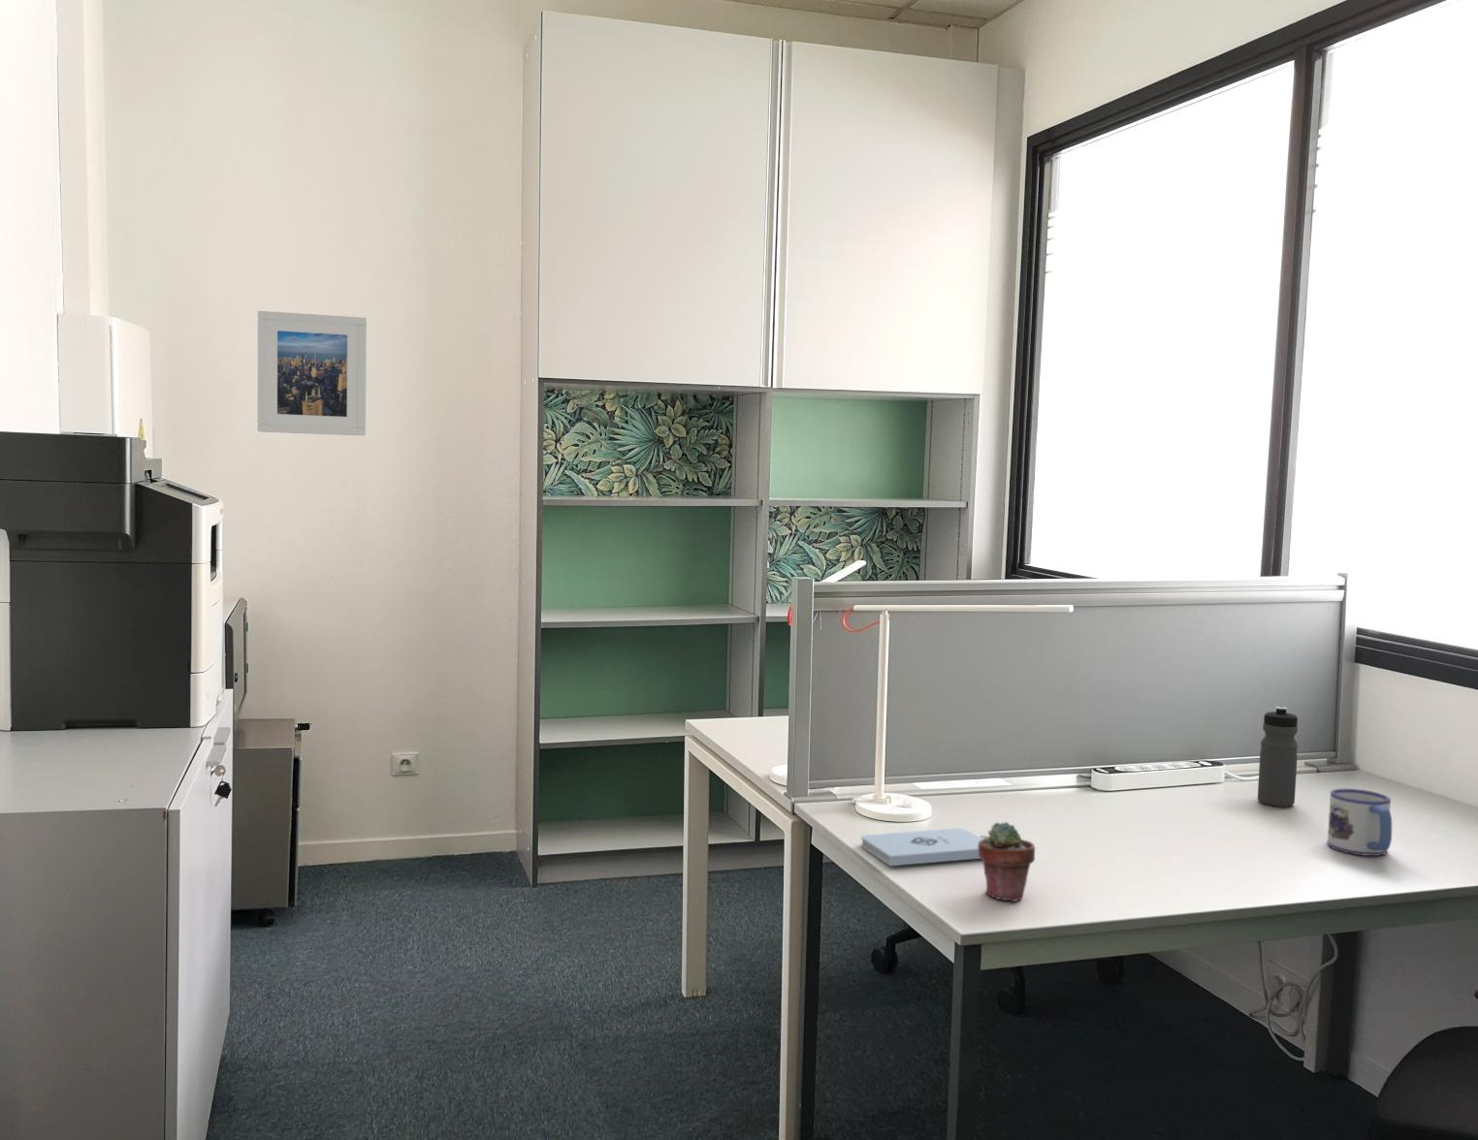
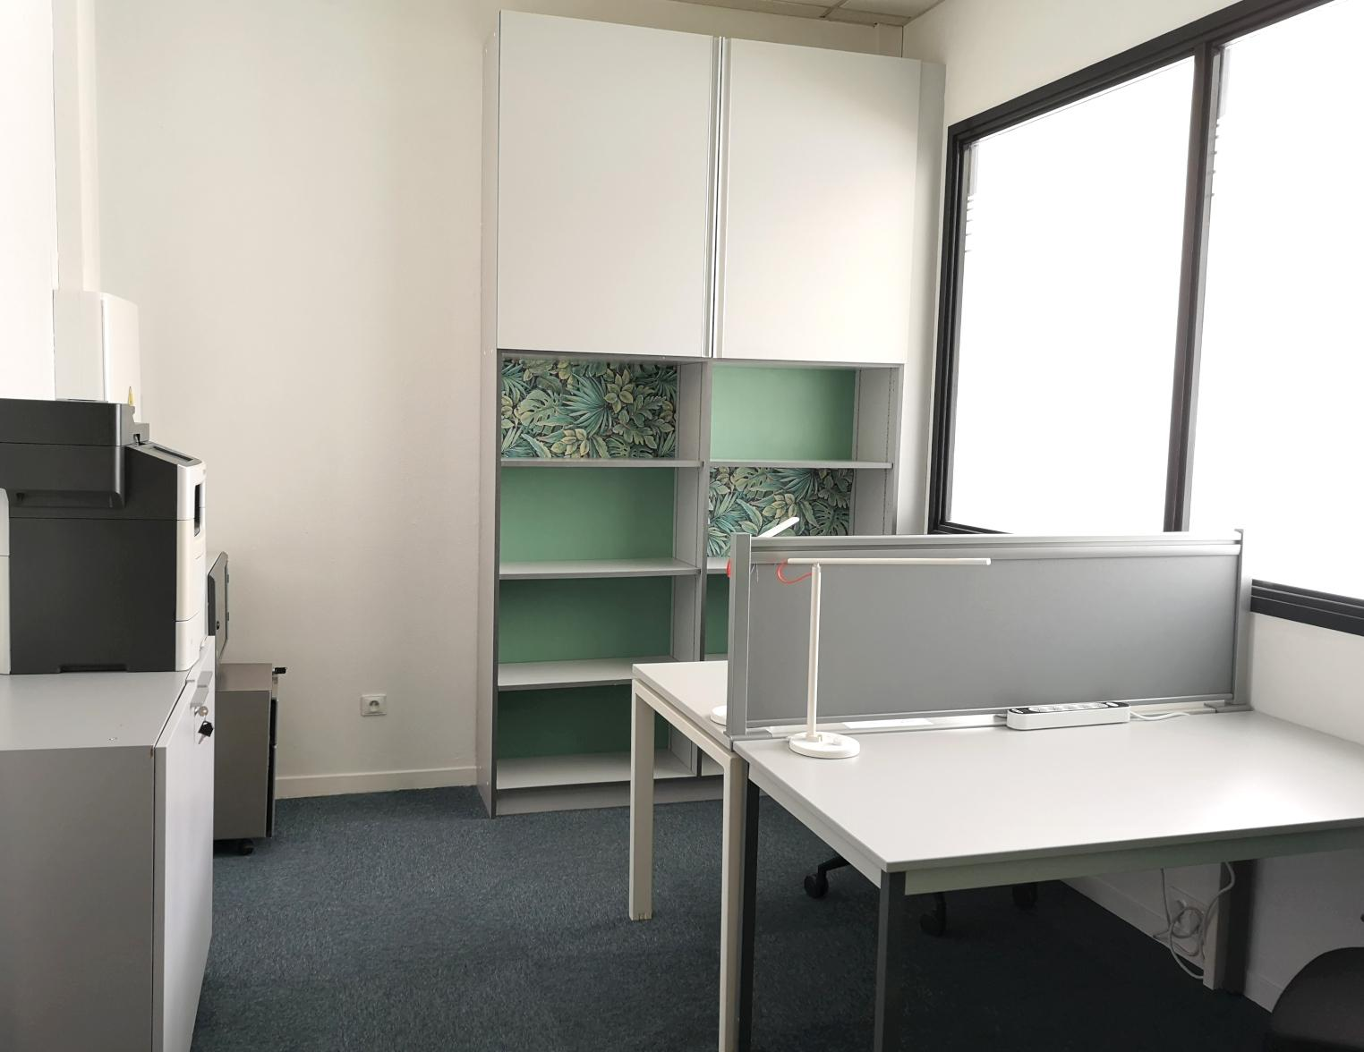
- potted succulent (1006, 857)
- mug (1364, 824)
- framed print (313, 374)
- water bottle (1278, 754)
- notepad (927, 845)
